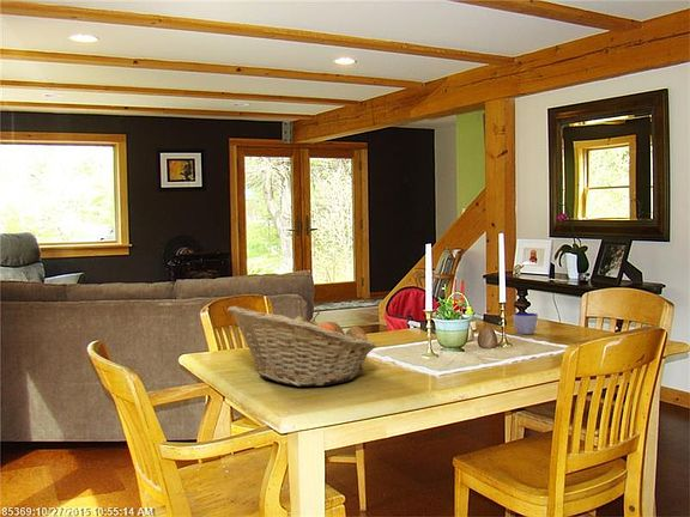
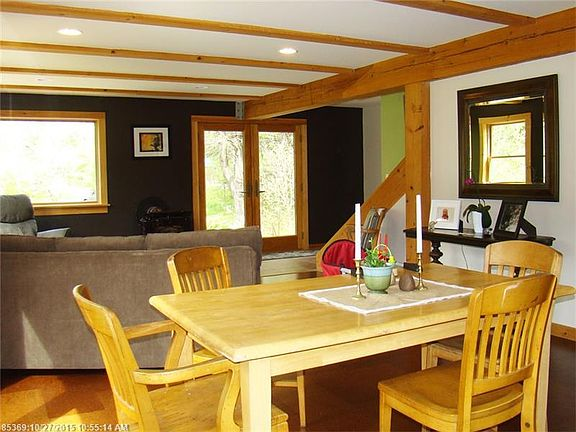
- cup (527, 323)
- fruit basket (299, 339)
